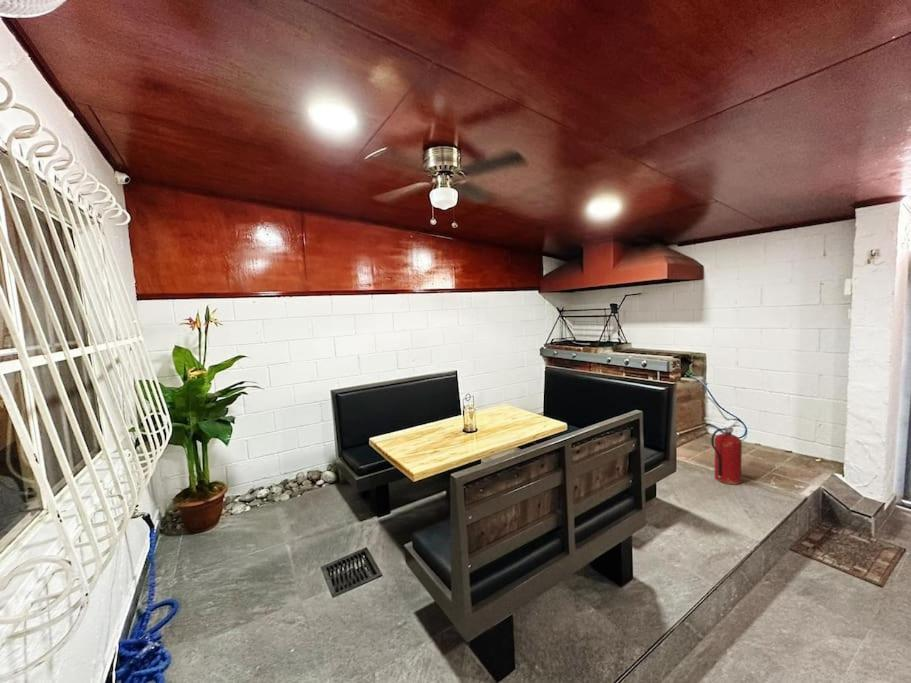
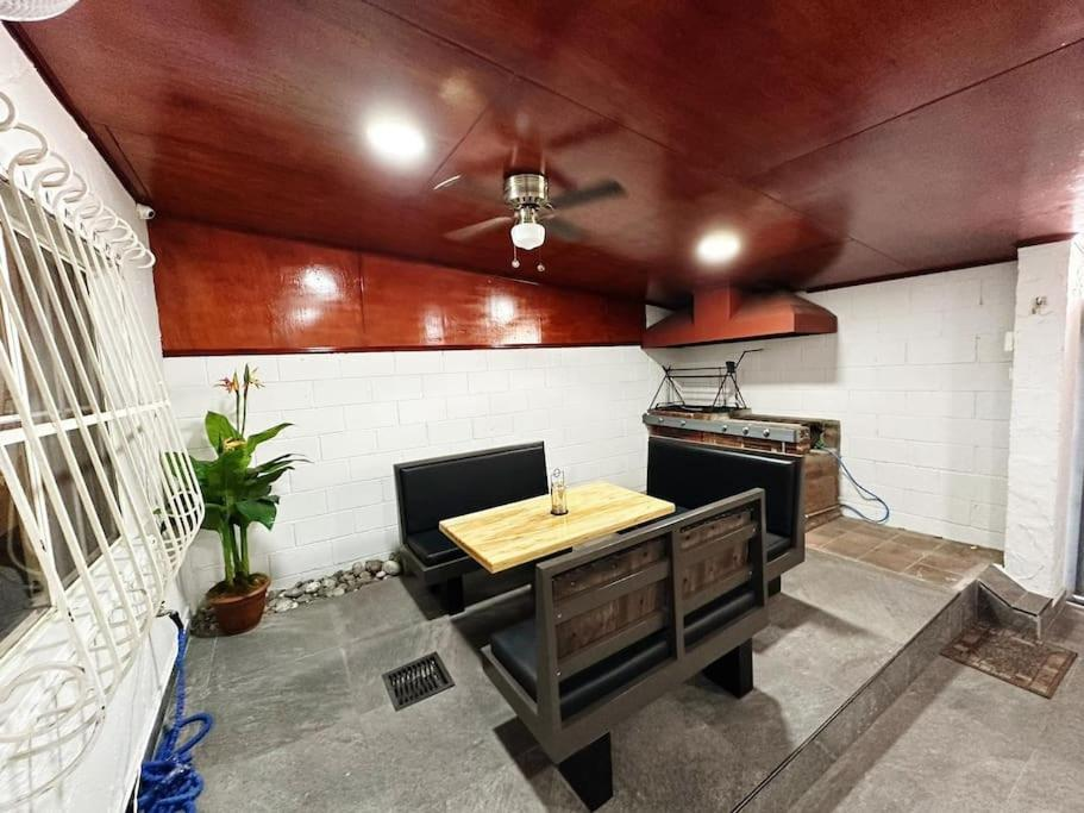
- fire extinguisher (724, 451)
